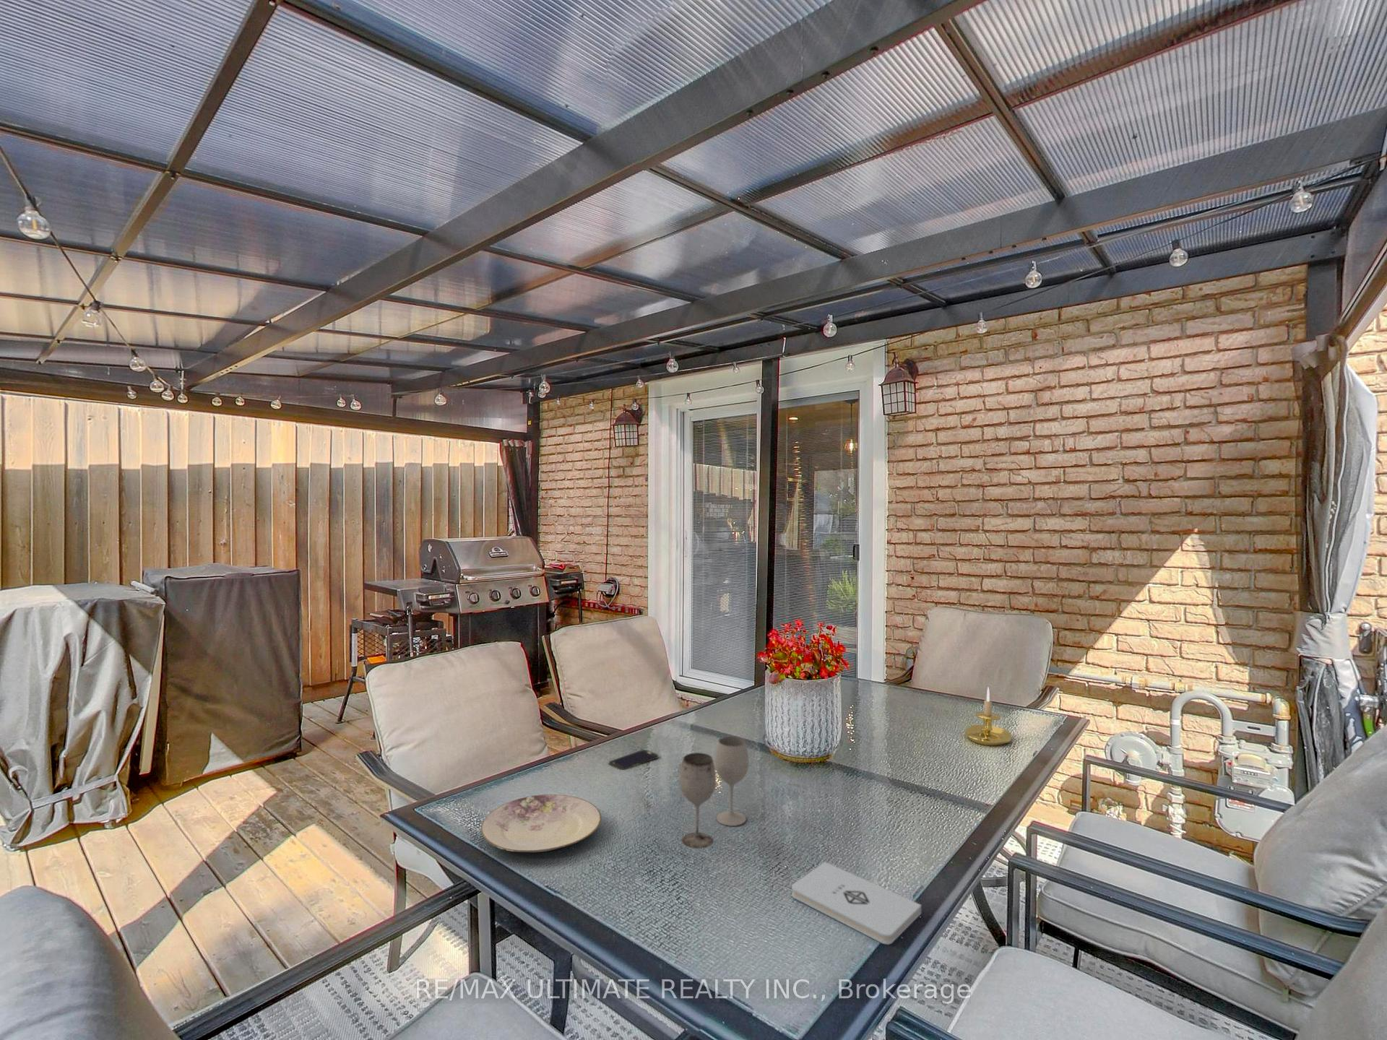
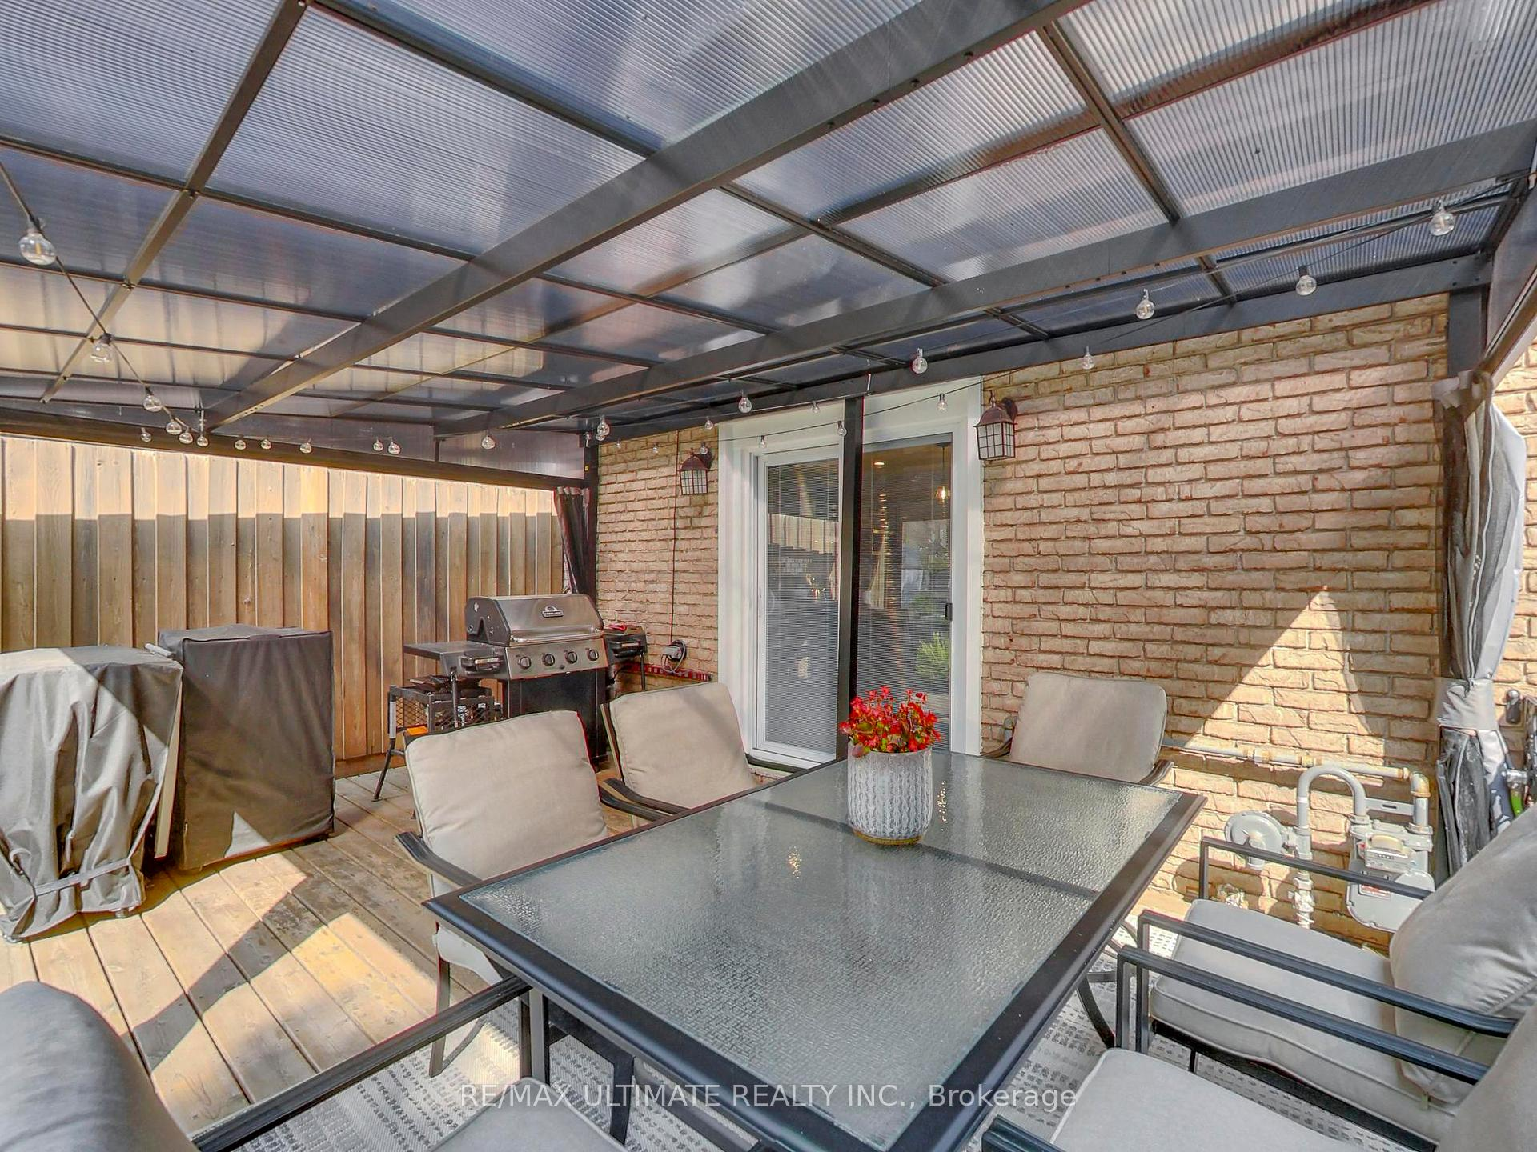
- wineglass (714, 789)
- notepad (853, 900)
- candle holder (987, 713)
- smartphone (633, 759)
- plate (542, 826)
